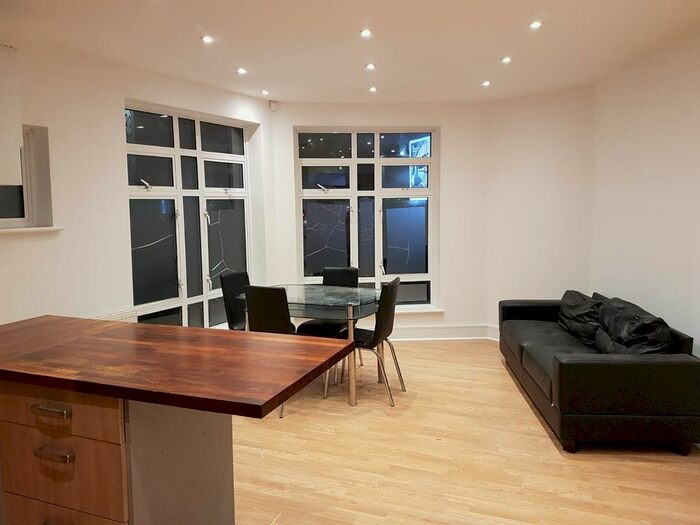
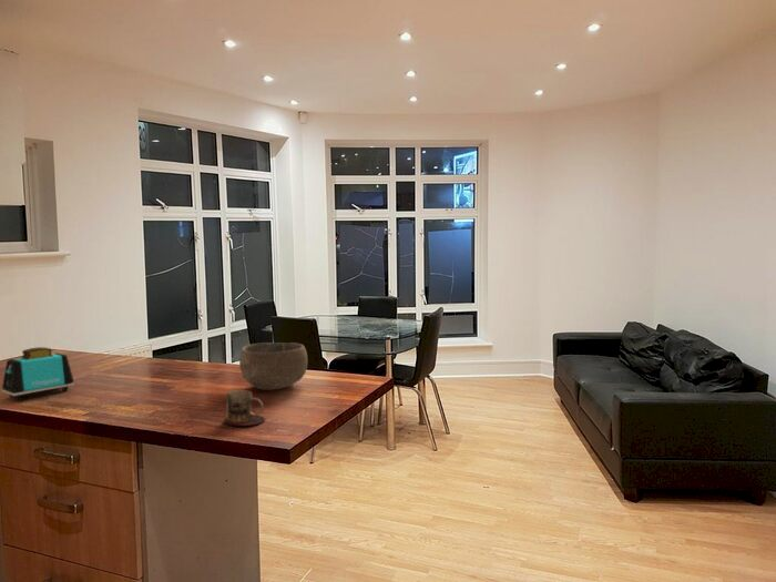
+ bowl (274, 366)
+ mug (244, 406)
+ toaster (38, 370)
